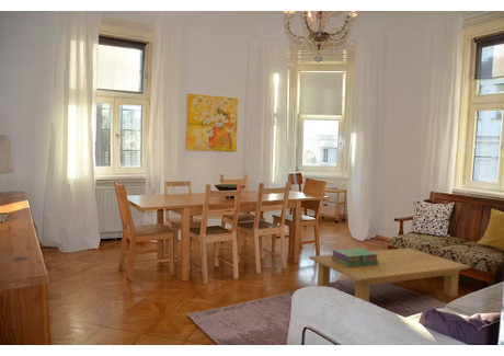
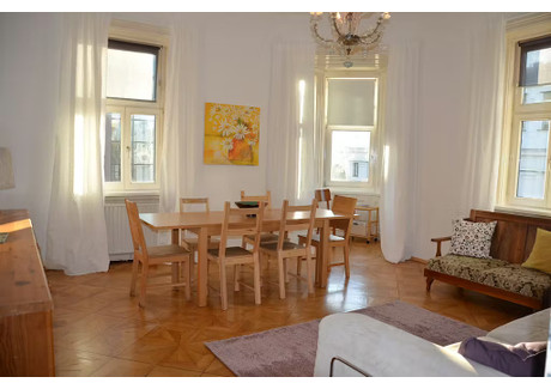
- coffee table (387, 276)
- stack of books (355, 256)
